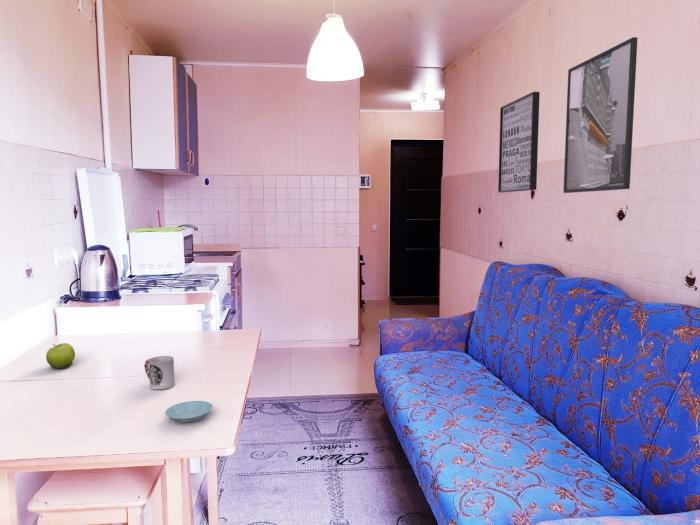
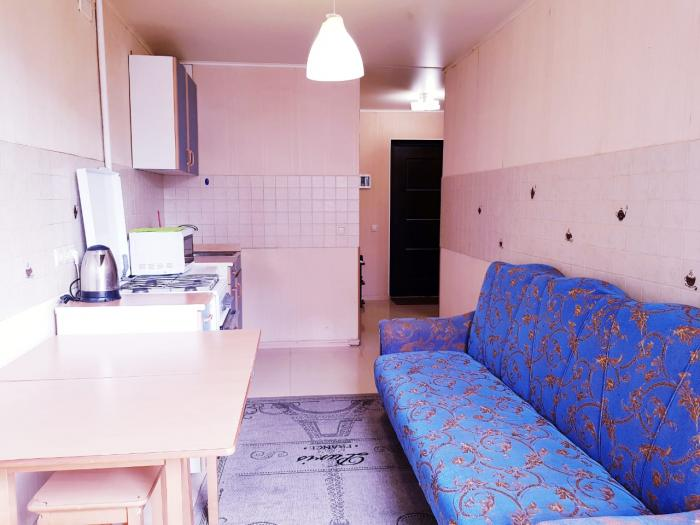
- wall art (517, 146)
- fruit (60, 355)
- cup (157, 371)
- saucer (189, 413)
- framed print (596, 124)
